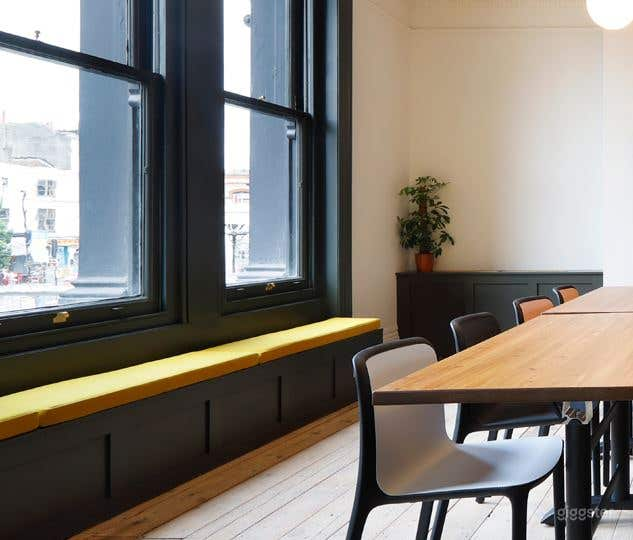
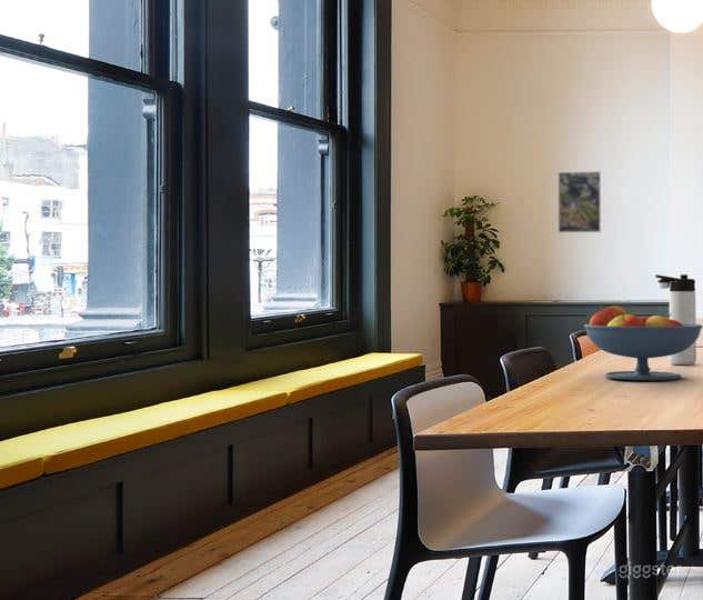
+ thermos bottle (675, 319)
+ fruit bowl (642, 341)
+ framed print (579, 202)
